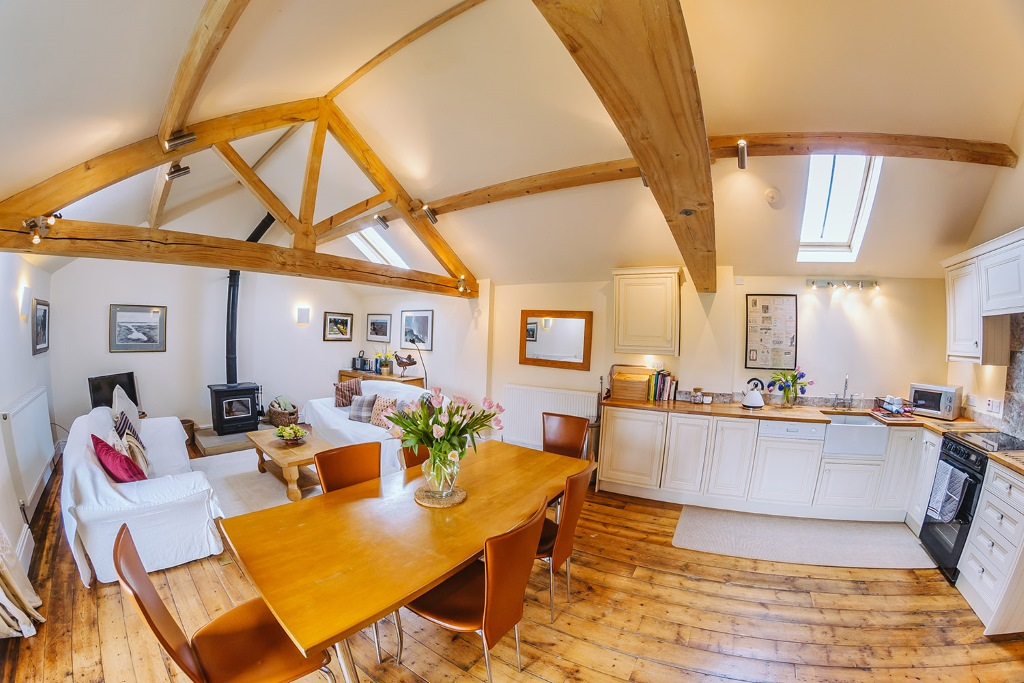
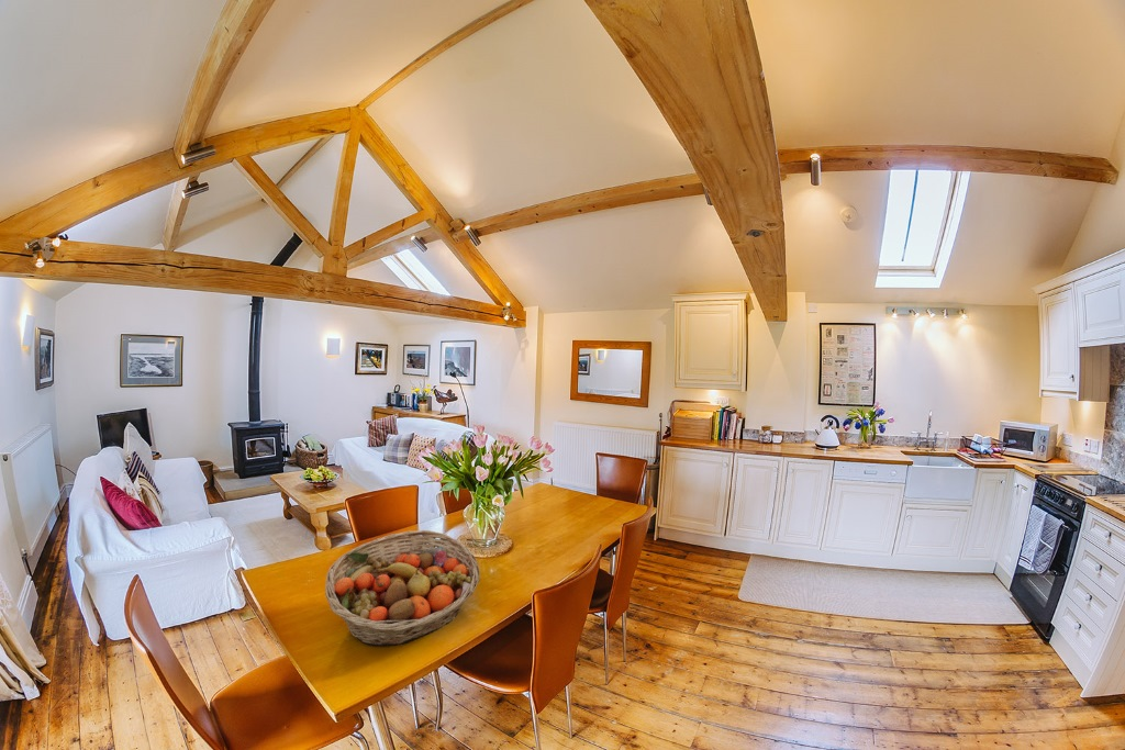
+ fruit basket (406, 583)
